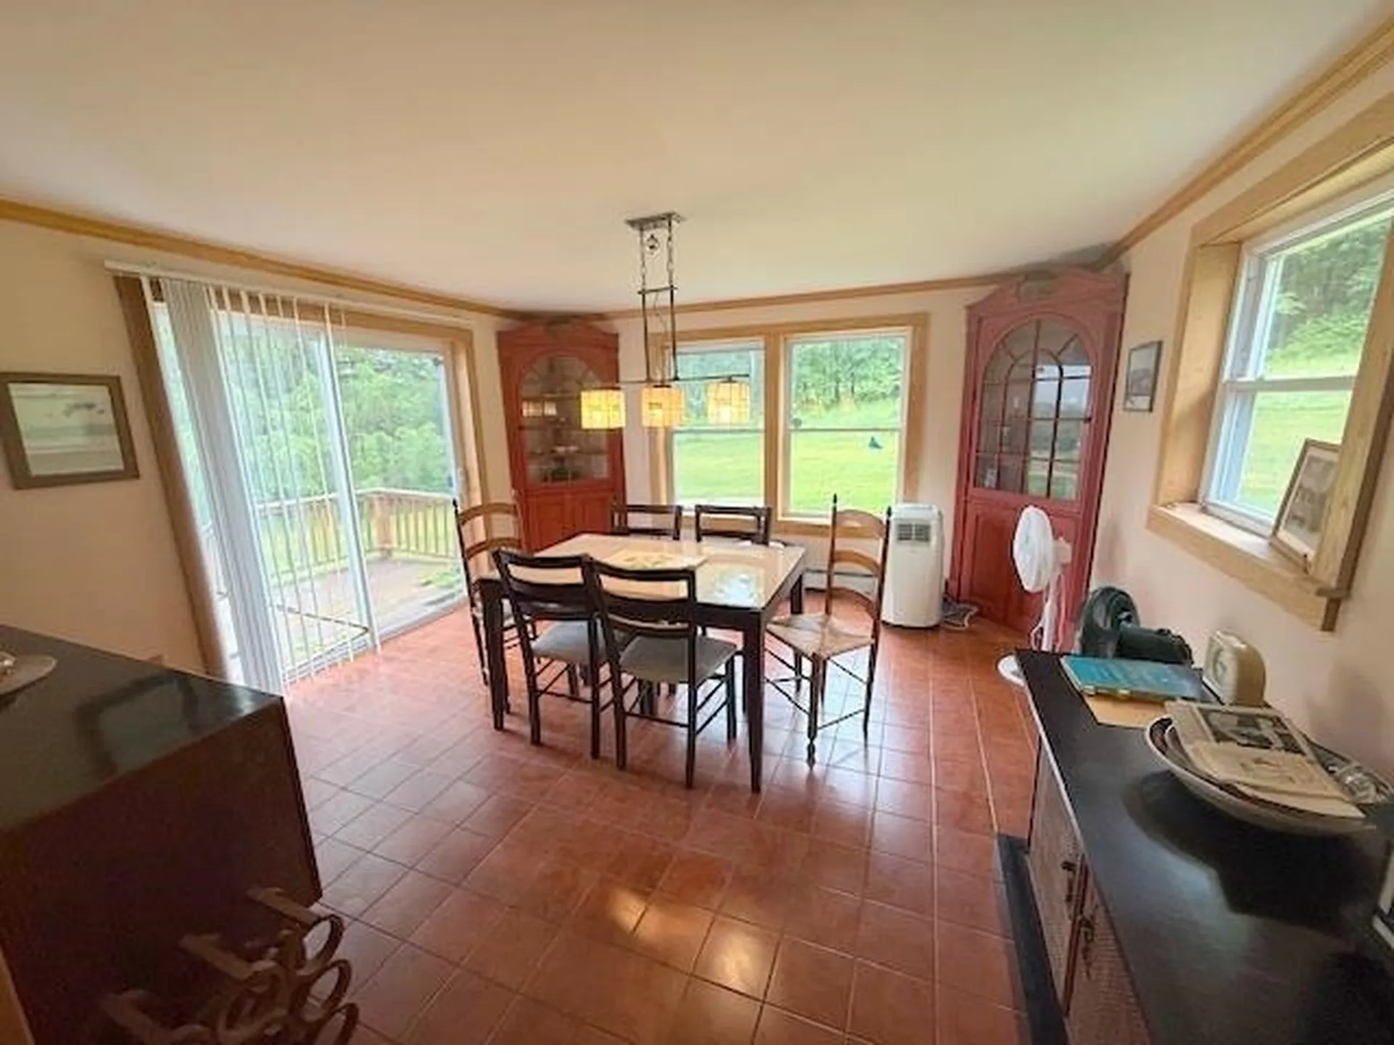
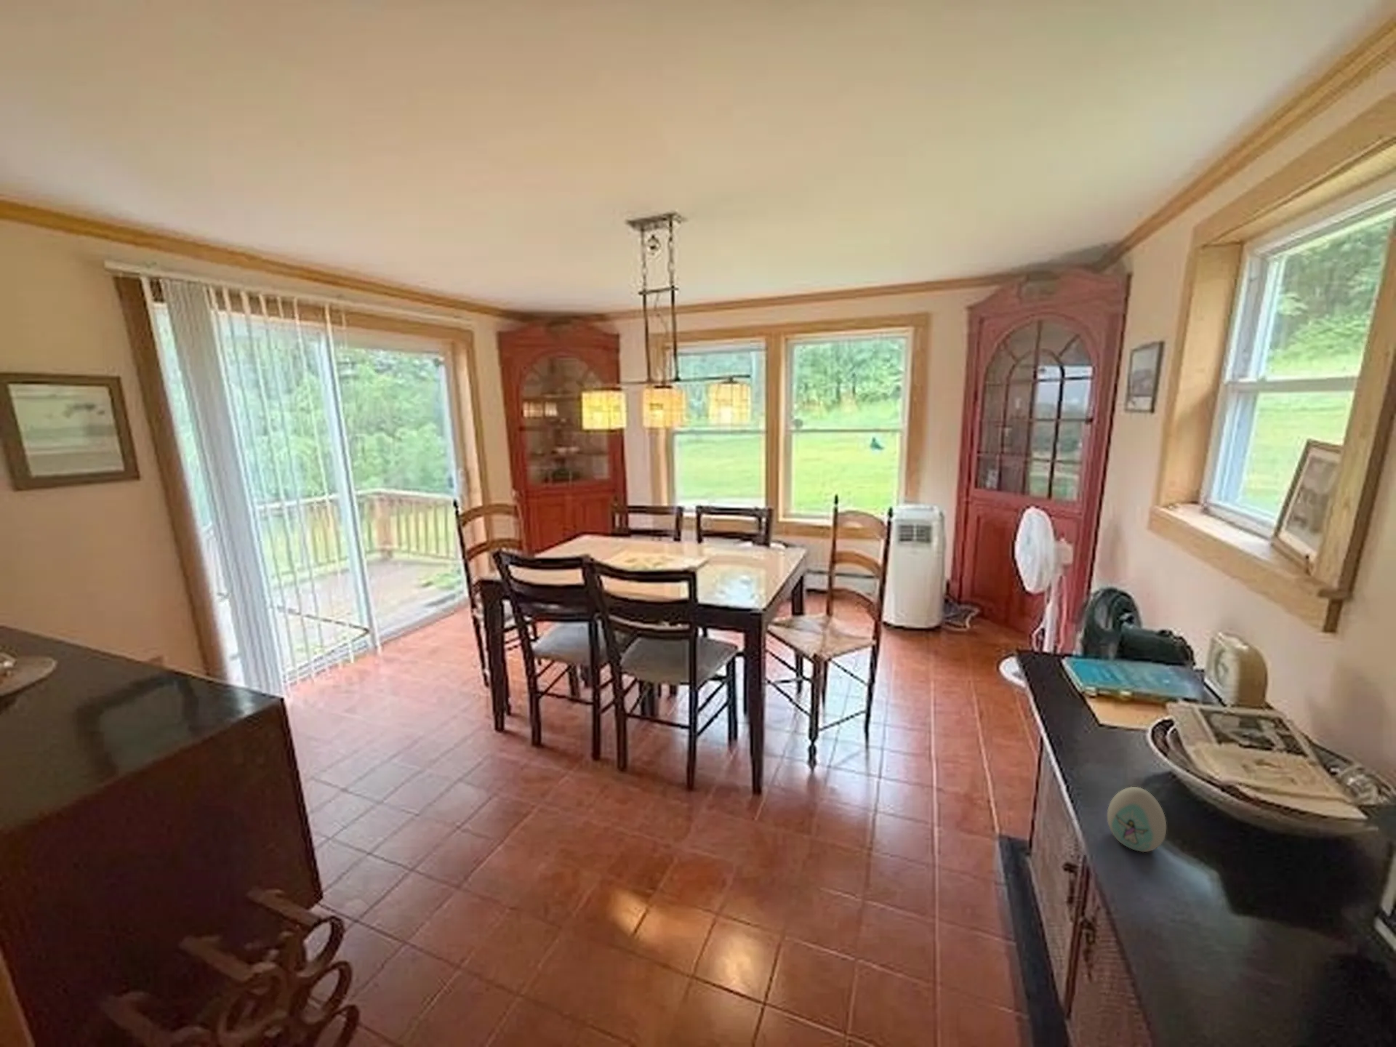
+ decorative egg (1137, 815)
